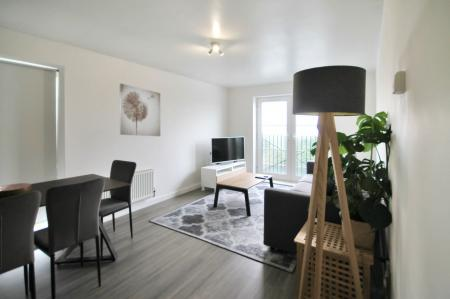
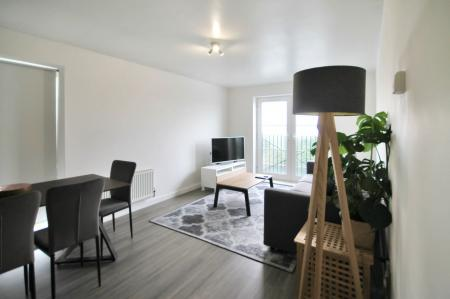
- wall art (141, 112)
